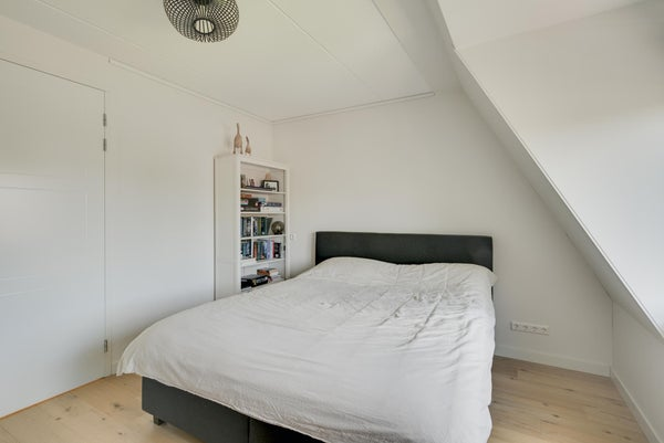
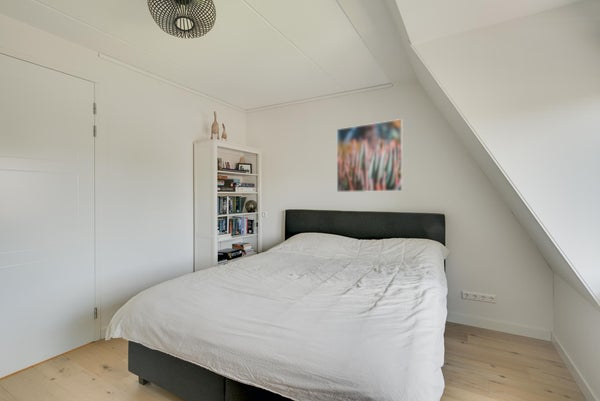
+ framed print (367, 158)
